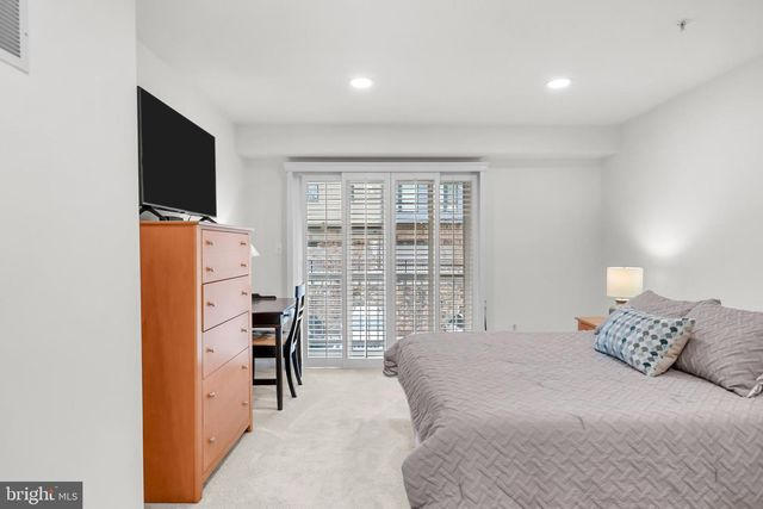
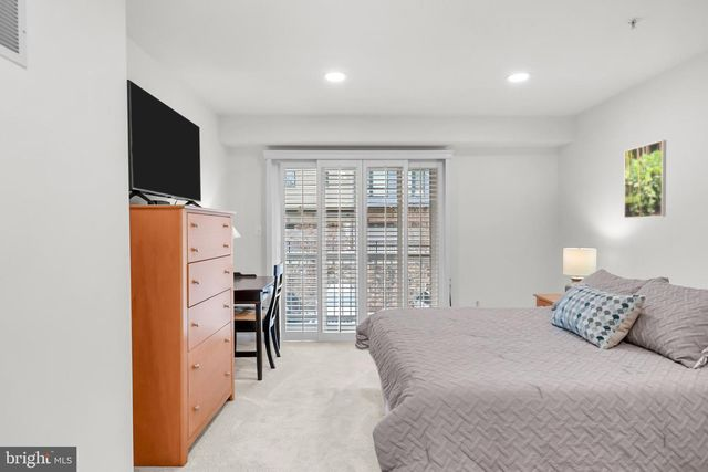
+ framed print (644, 181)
